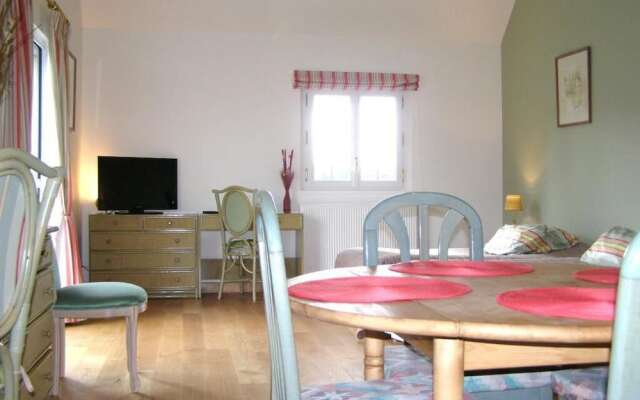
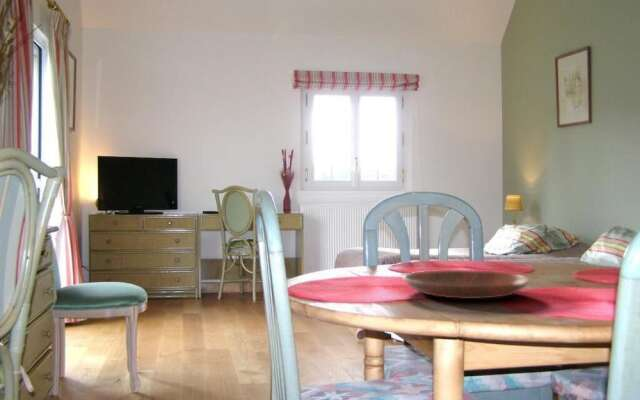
+ bowl (465, 285)
